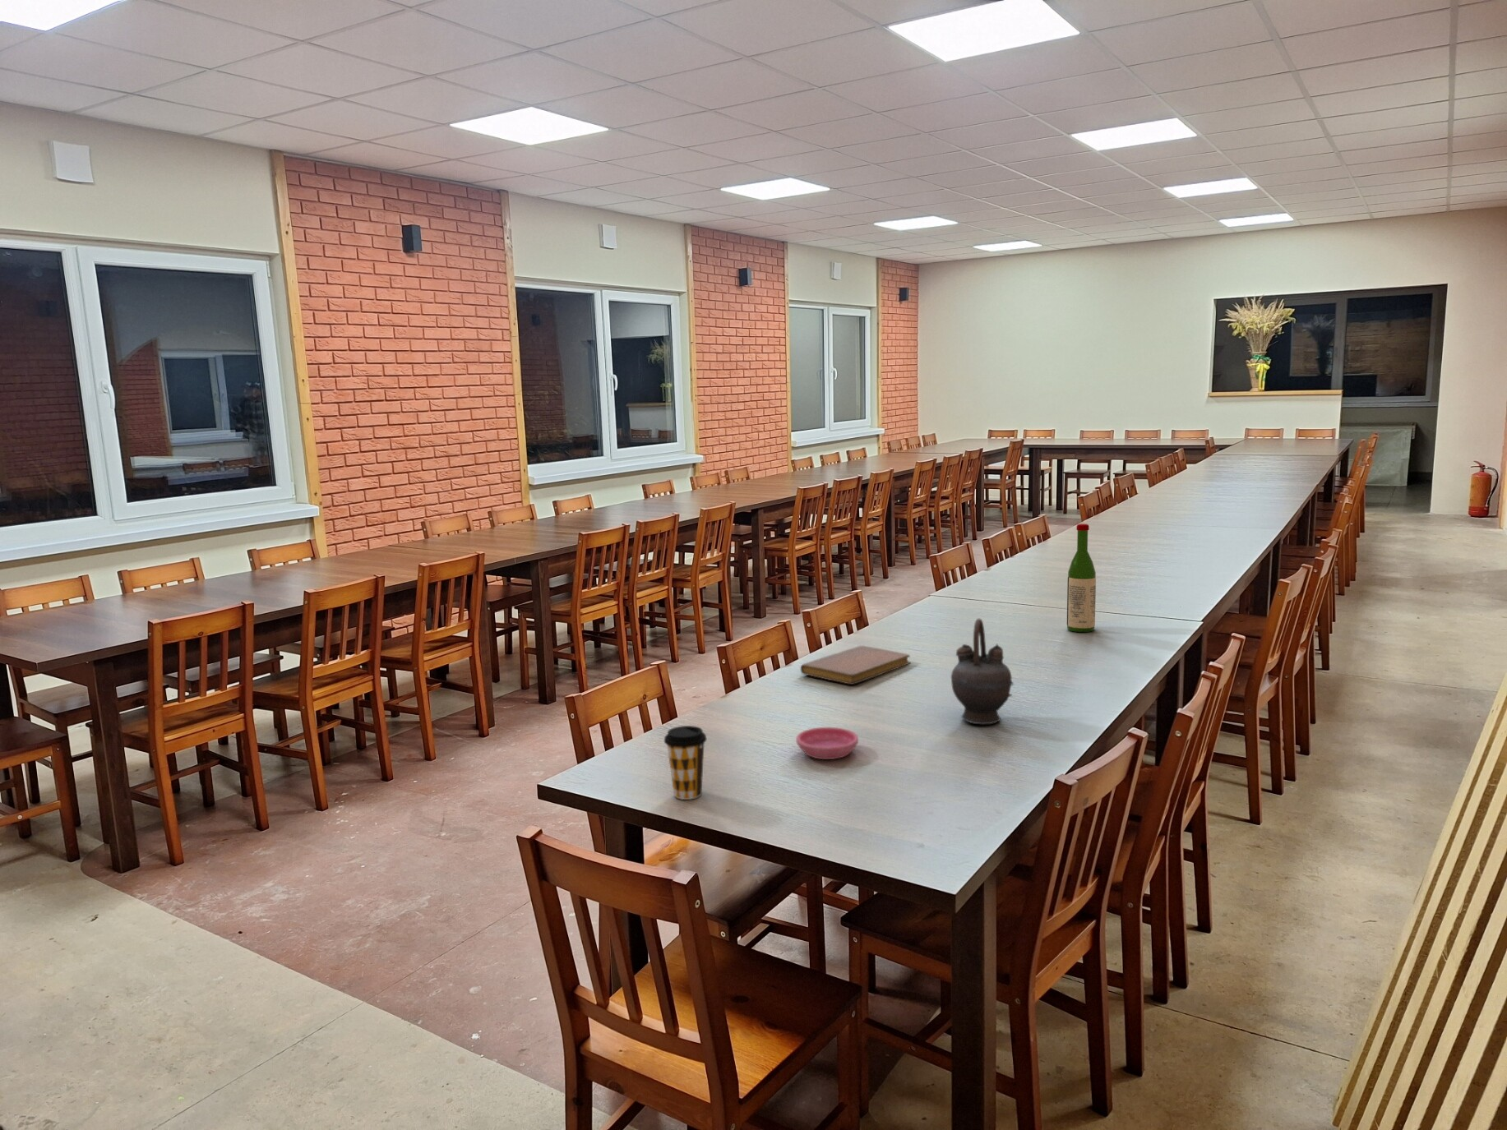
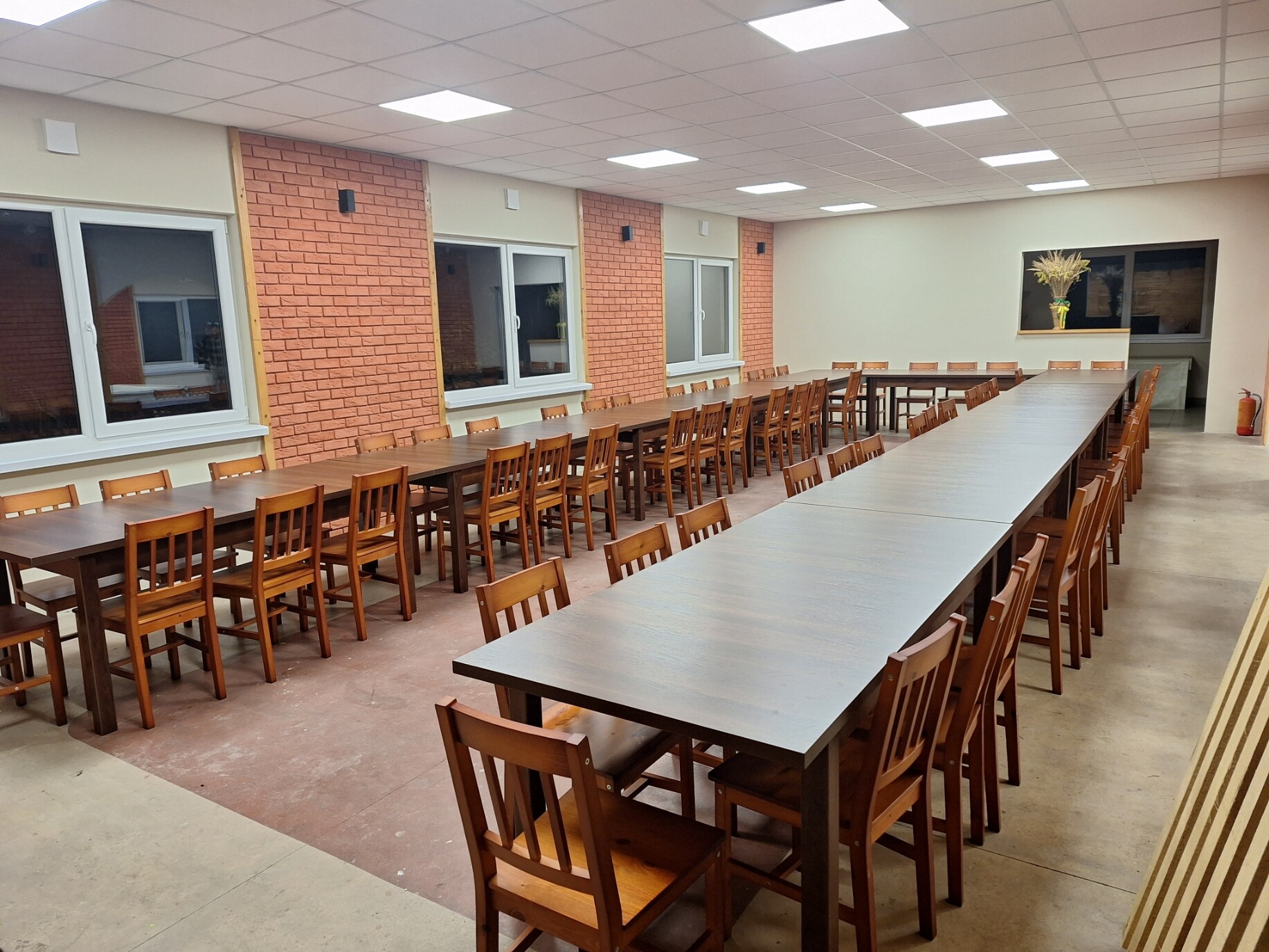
- coffee cup (685, 763)
- wine bottle (1081, 577)
- teapot (982, 668)
- saucer (827, 744)
- notebook (856, 664)
